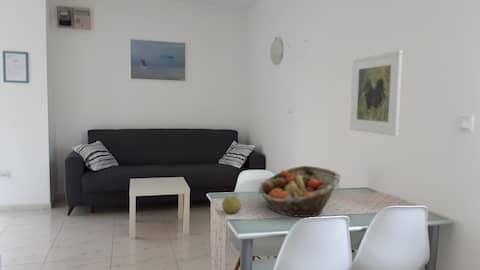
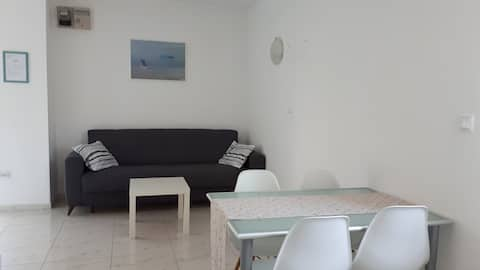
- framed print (373, 94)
- fruit (231, 204)
- fruit basket (298, 189)
